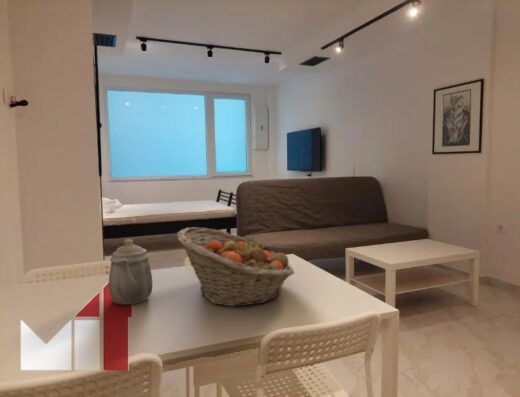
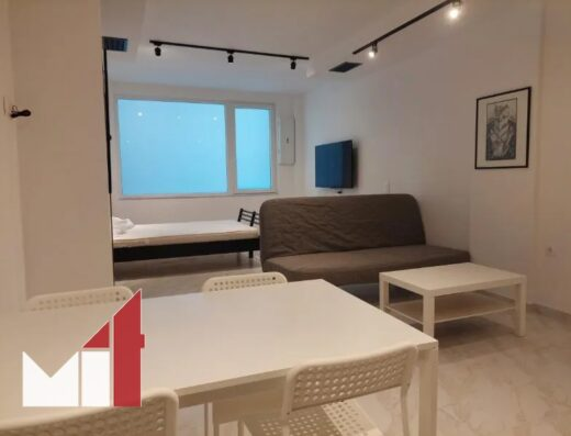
- fruit basket (235, 259)
- teapot (130, 269)
